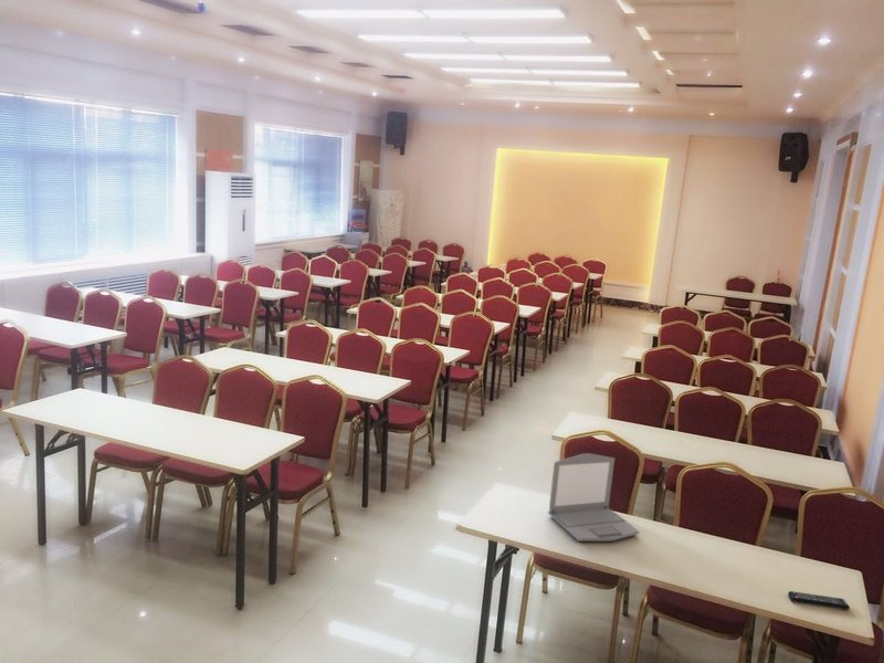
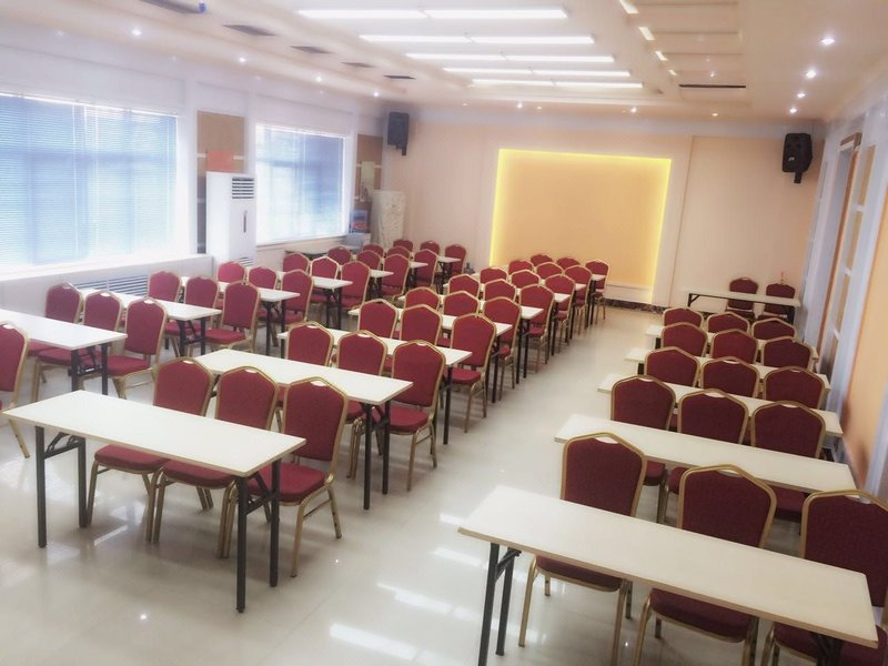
- remote control (818, 600)
- laptop (598, 496)
